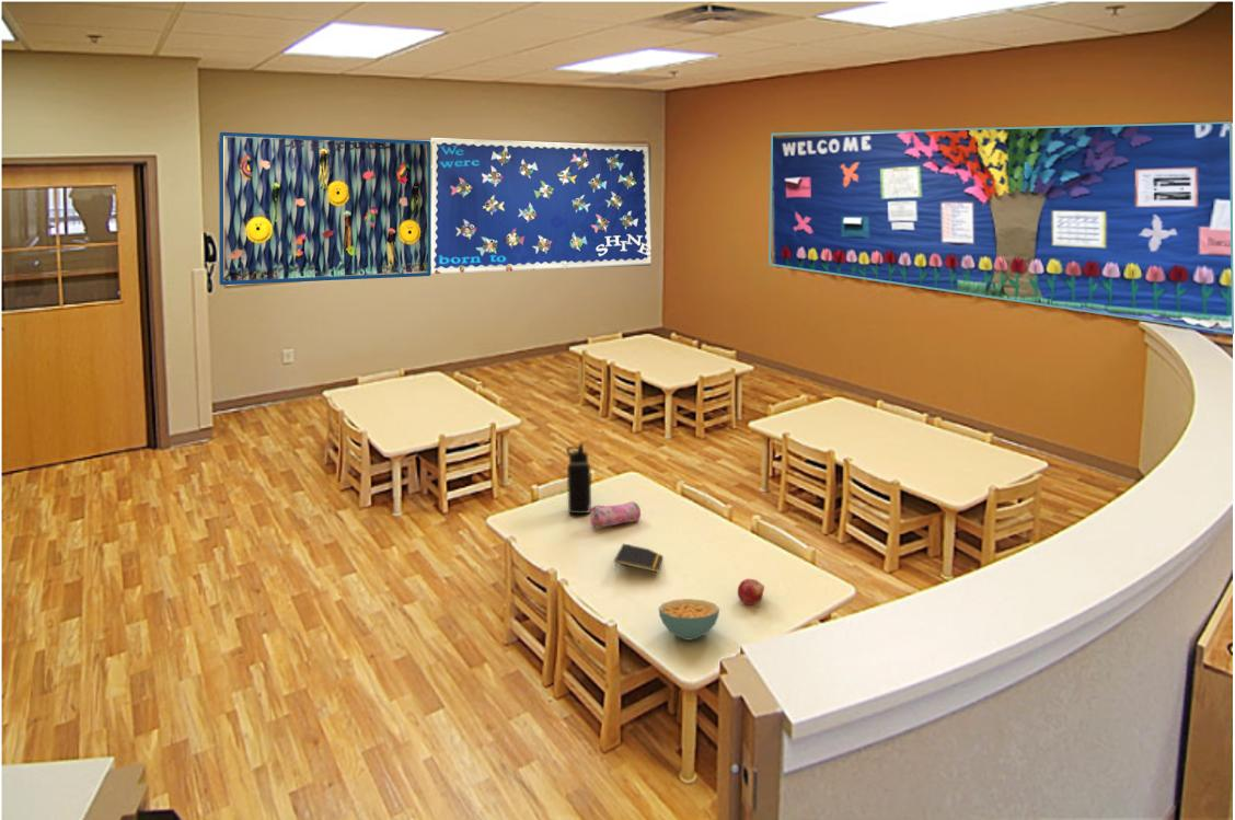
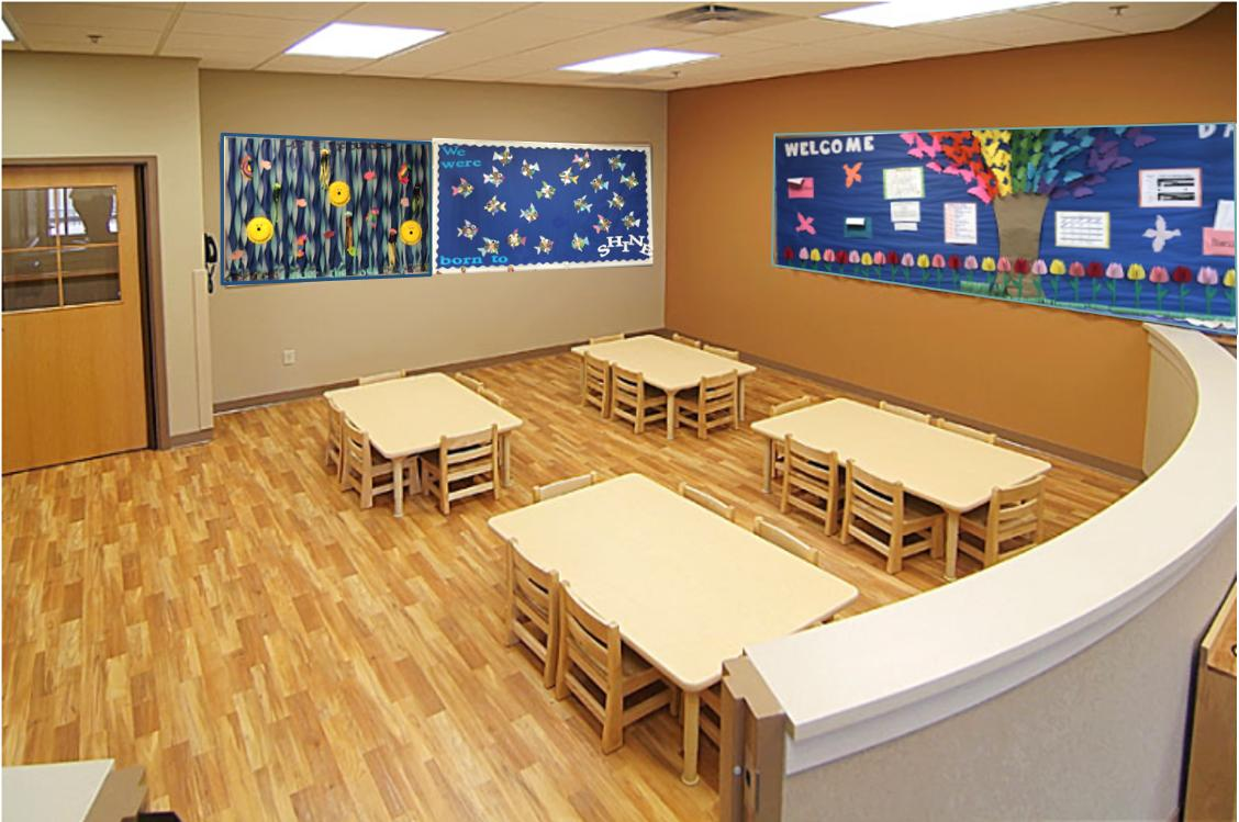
- cereal bowl (689, 622)
- notepad (639, 557)
- fruit (751, 590)
- pencil case (614, 513)
- water bottle (577, 476)
